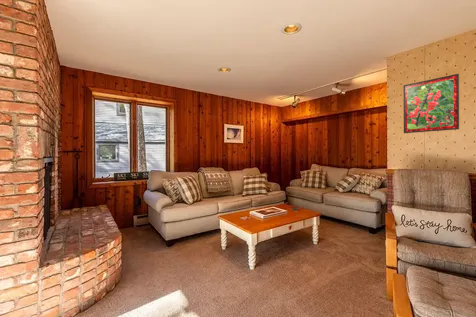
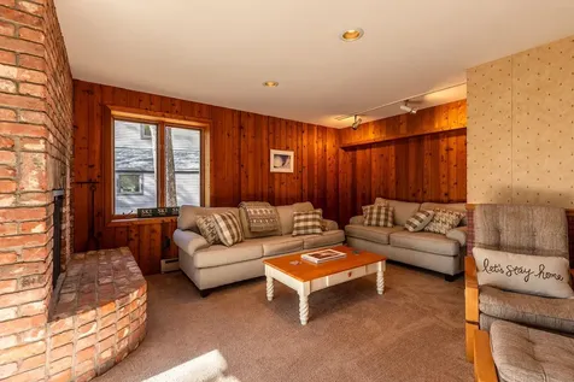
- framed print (429, 105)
